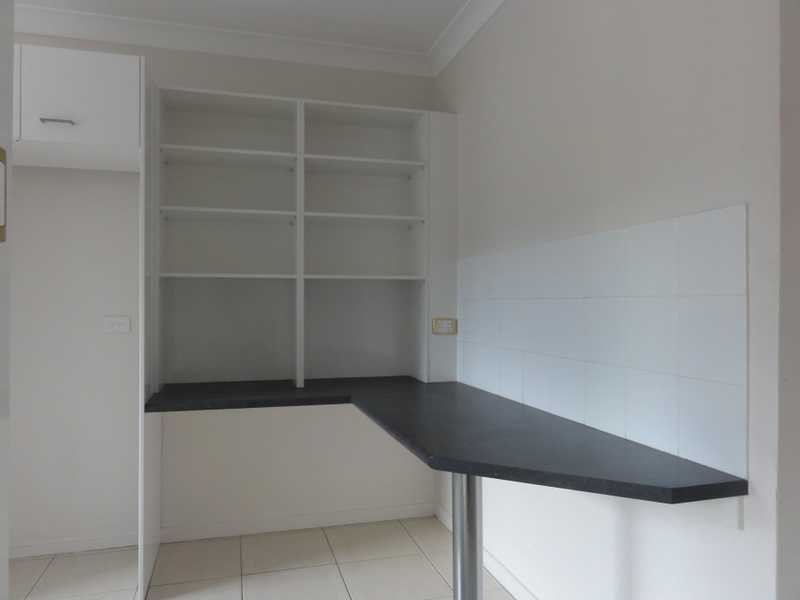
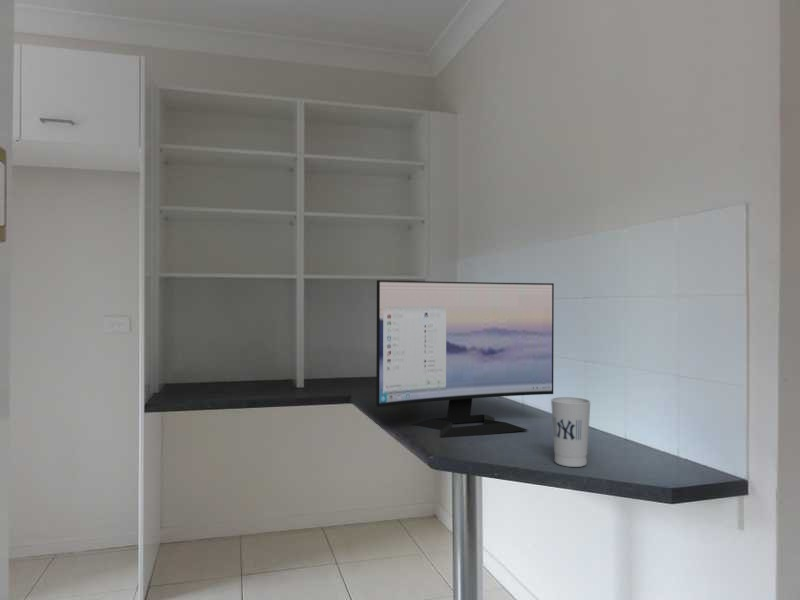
+ computer monitor (468, 354)
+ cup (570, 431)
